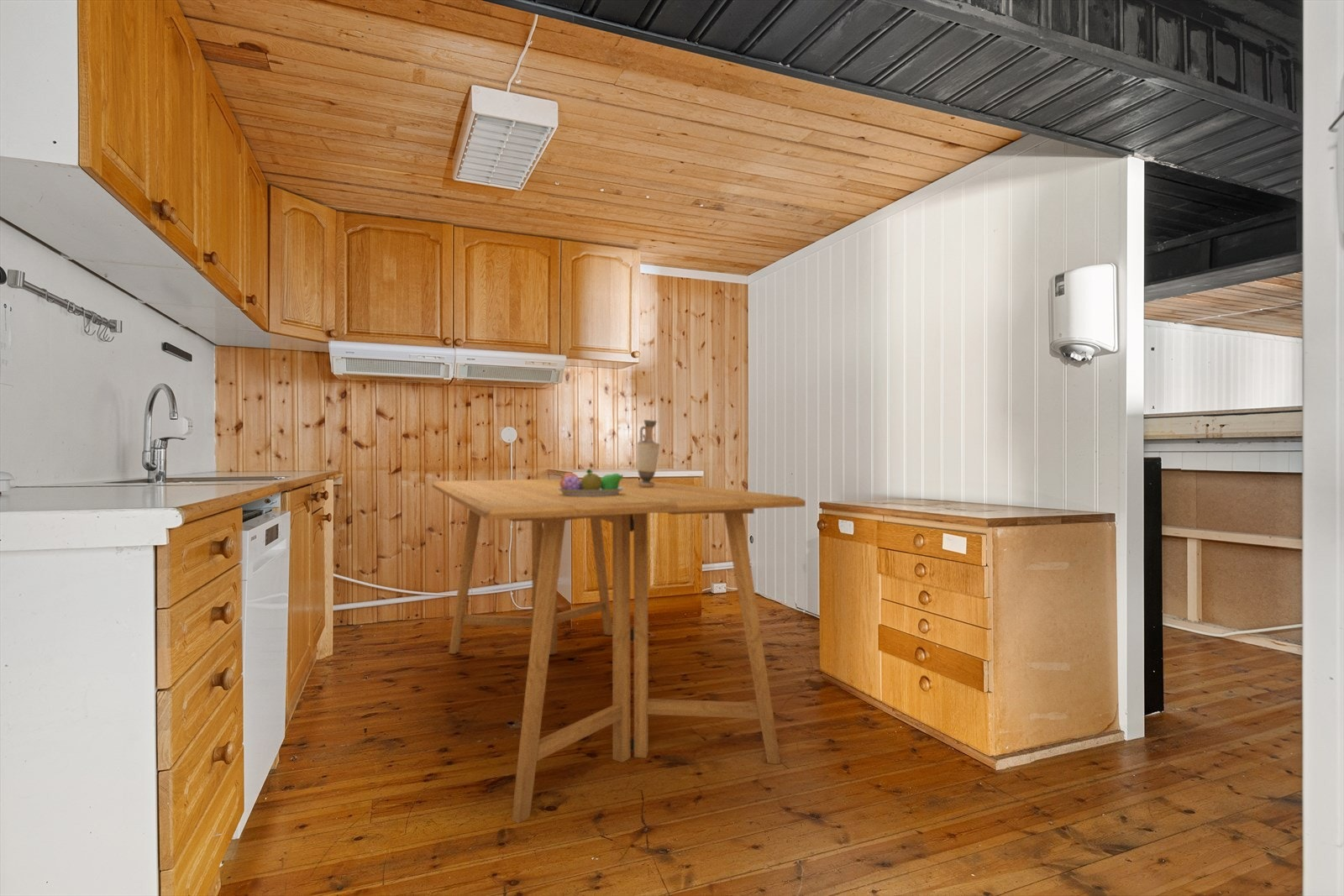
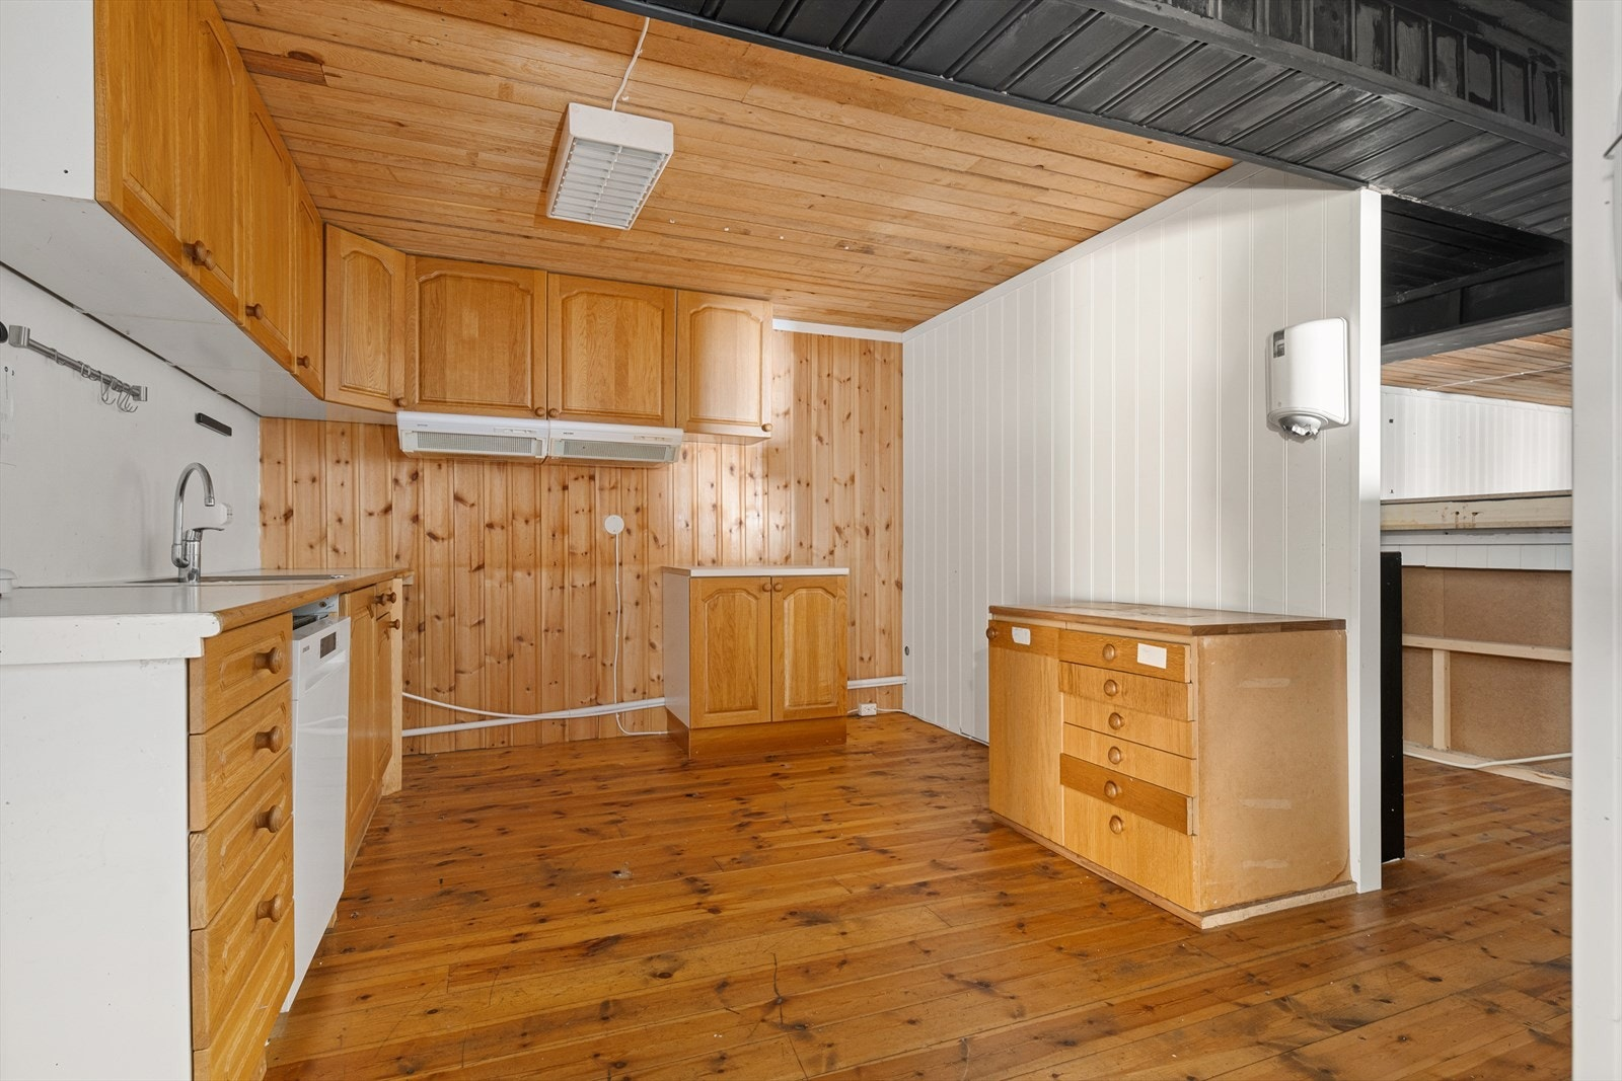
- vase (648, 453)
- fruit bowl (592, 480)
- dining table (582, 606)
